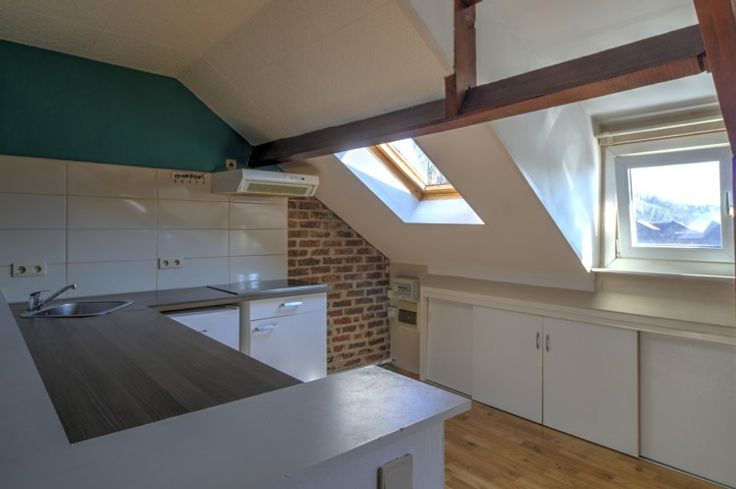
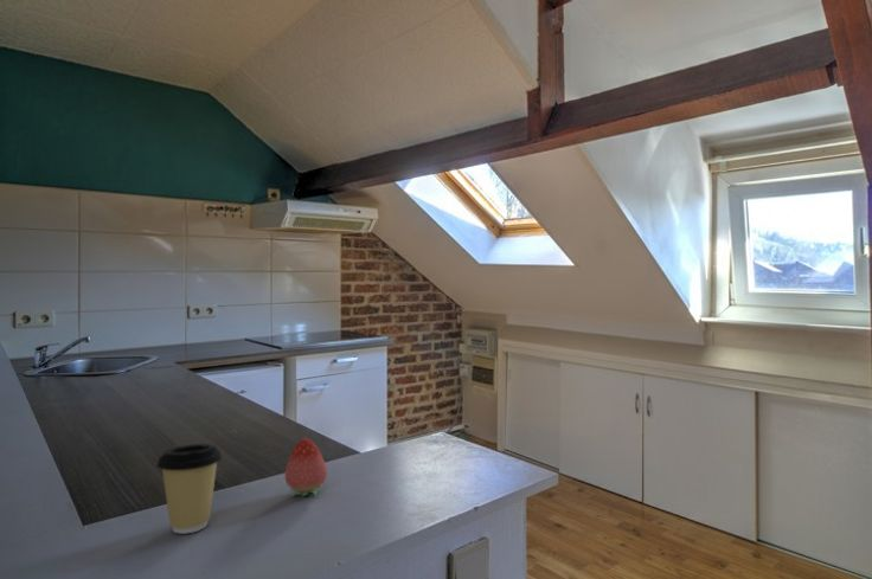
+ fruit (306, 465)
+ coffee cup (190, 487)
